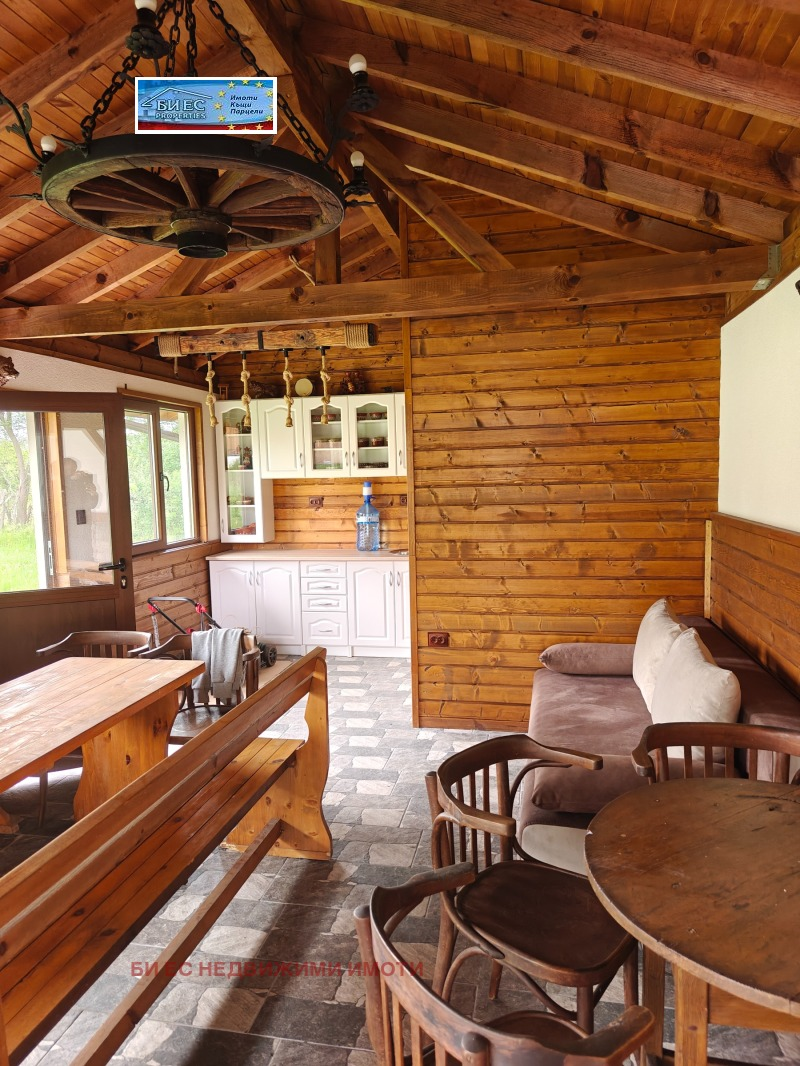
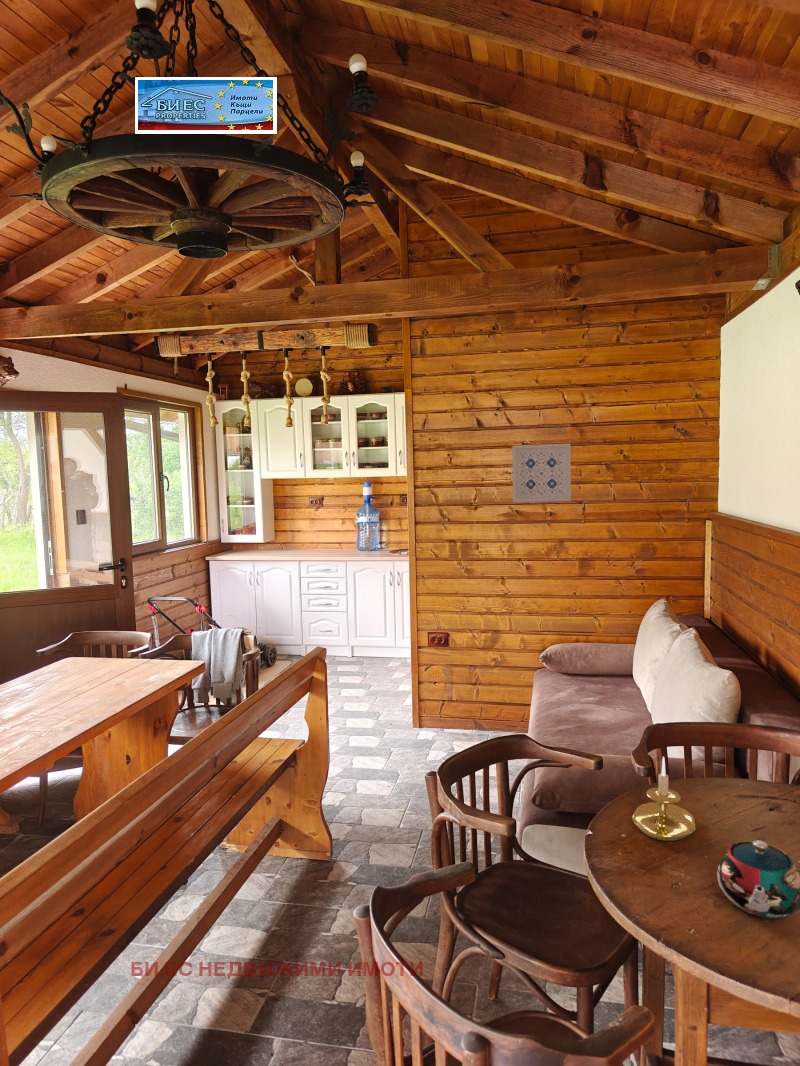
+ teapot (759, 874)
+ wall art (541, 473)
+ candle holder (662, 793)
